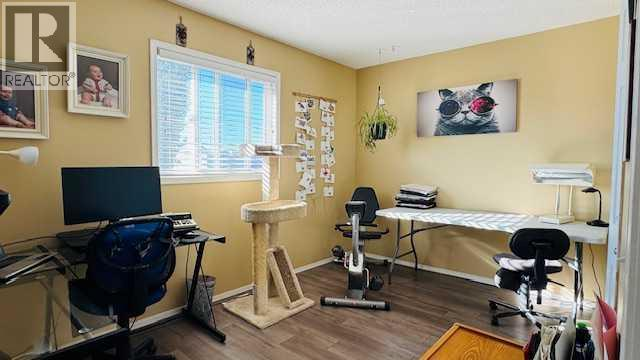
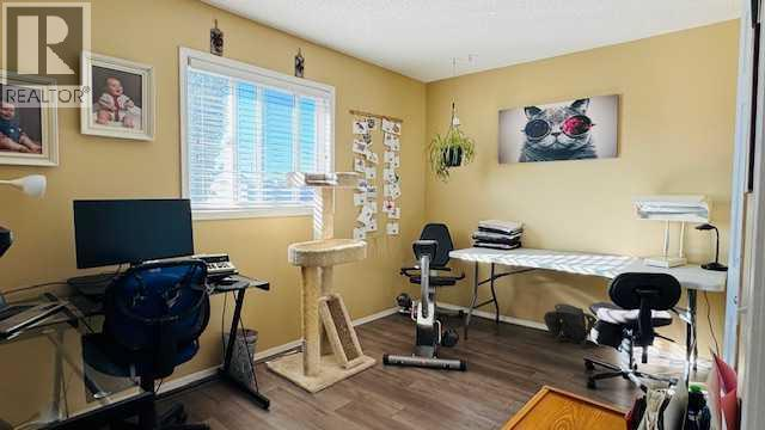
+ backpack (573, 321)
